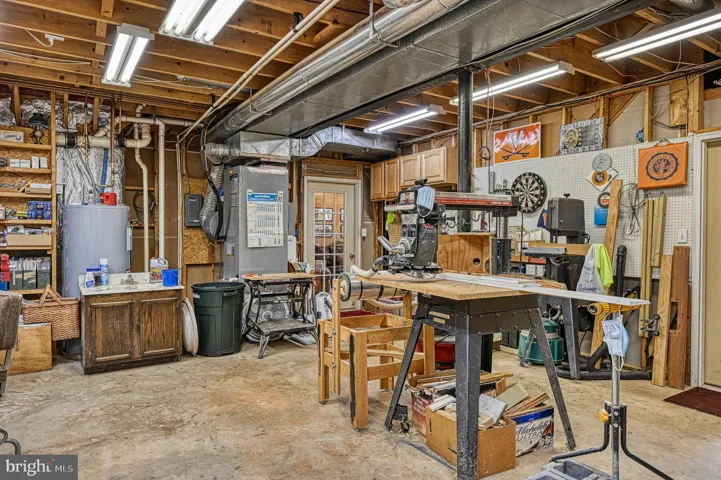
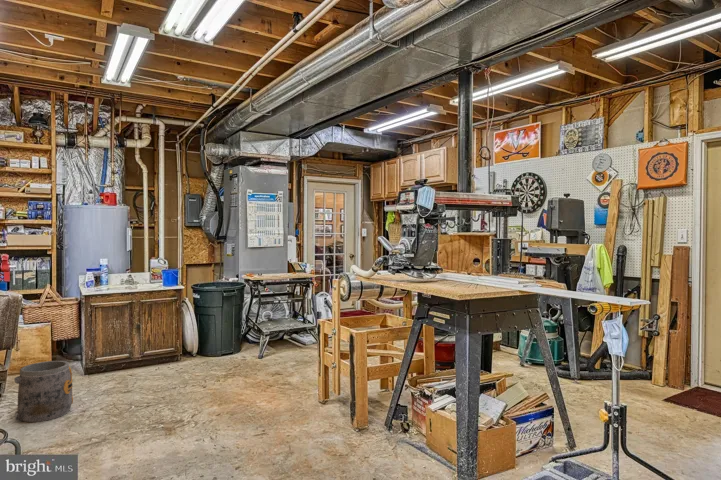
+ bucket (44, 390)
